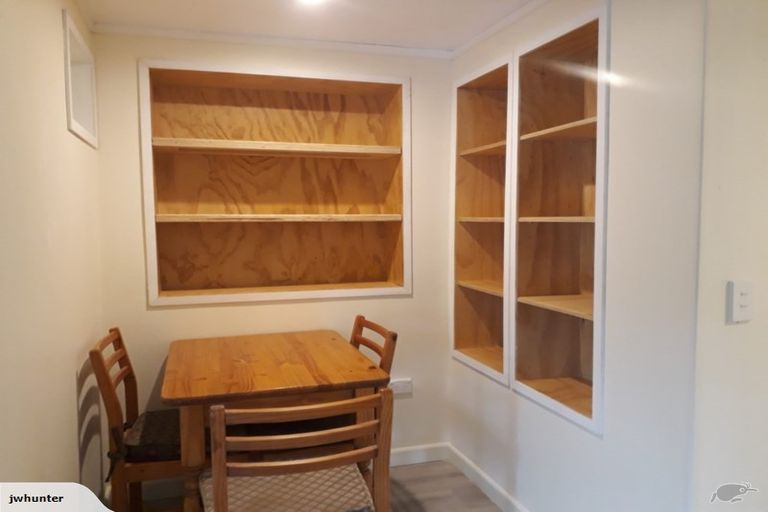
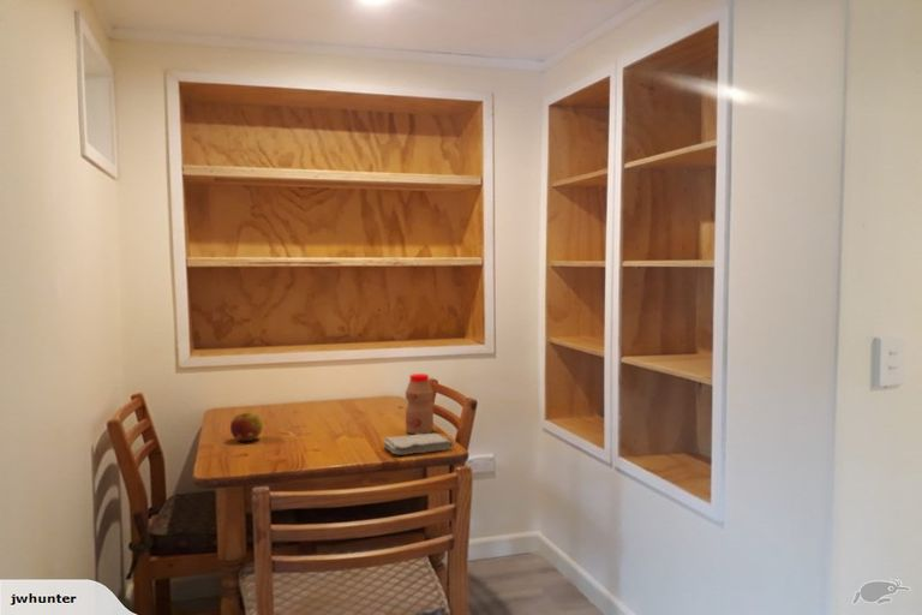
+ washcloth (417, 442)
+ bottle (419, 402)
+ fruit (246, 426)
